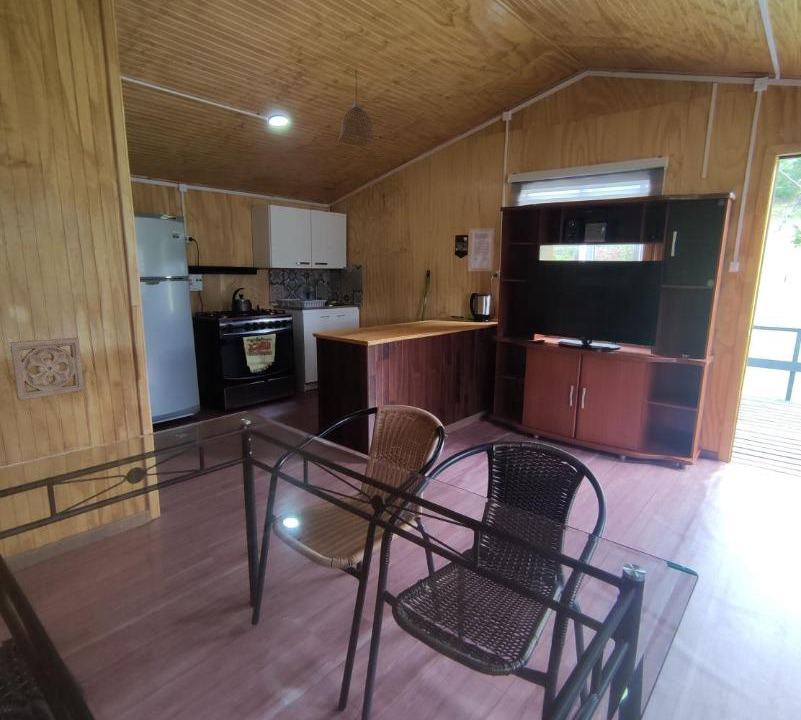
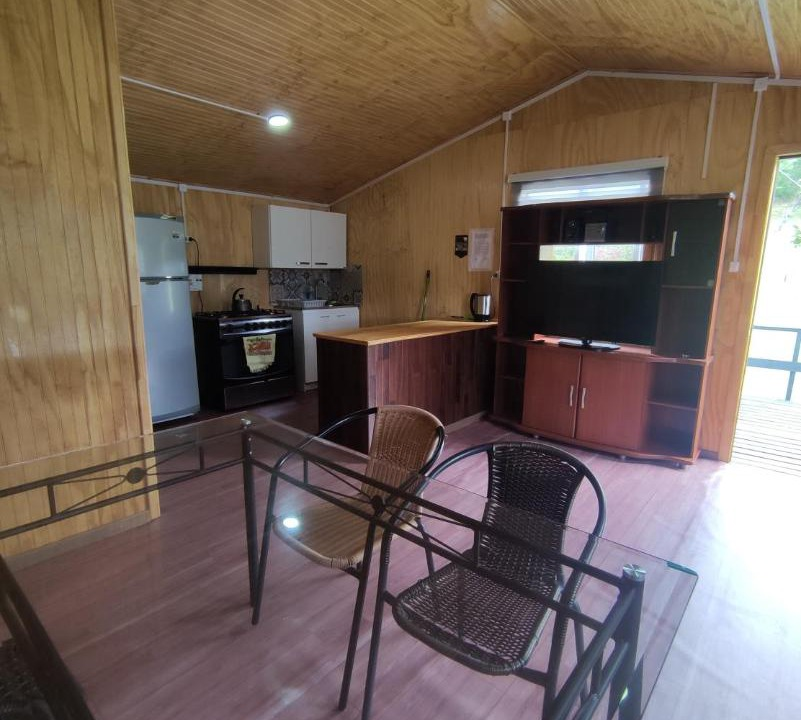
- wall ornament (48, 367)
- pendant lamp (356, 104)
